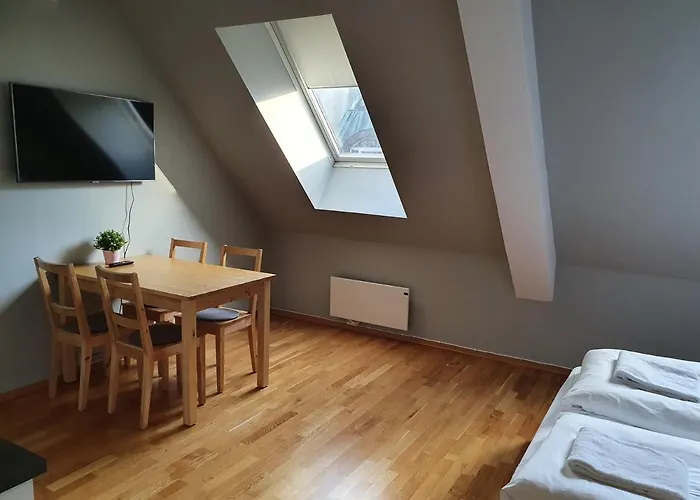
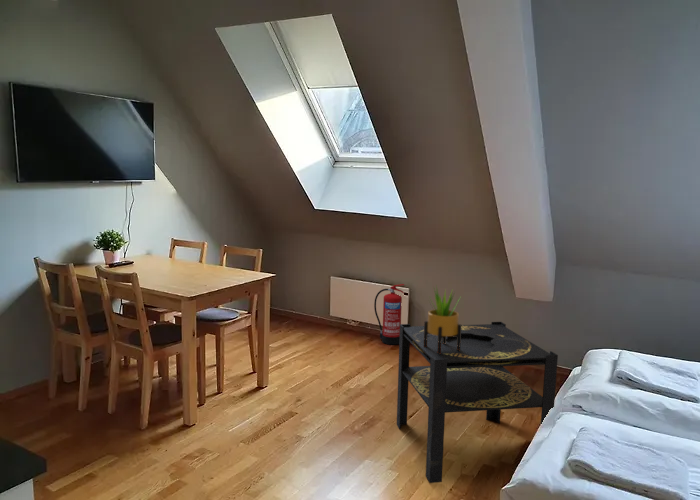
+ side table (469, 393)
+ fire extinguisher (388, 311)
+ potted plant (443, 315)
